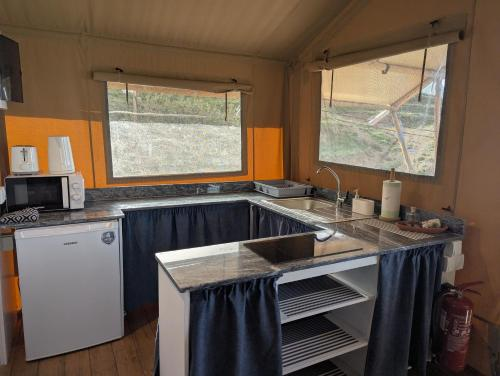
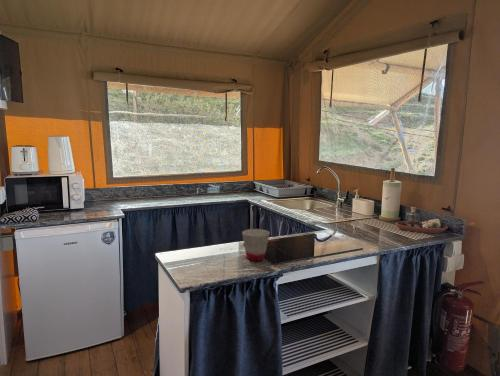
+ cup (255, 245)
